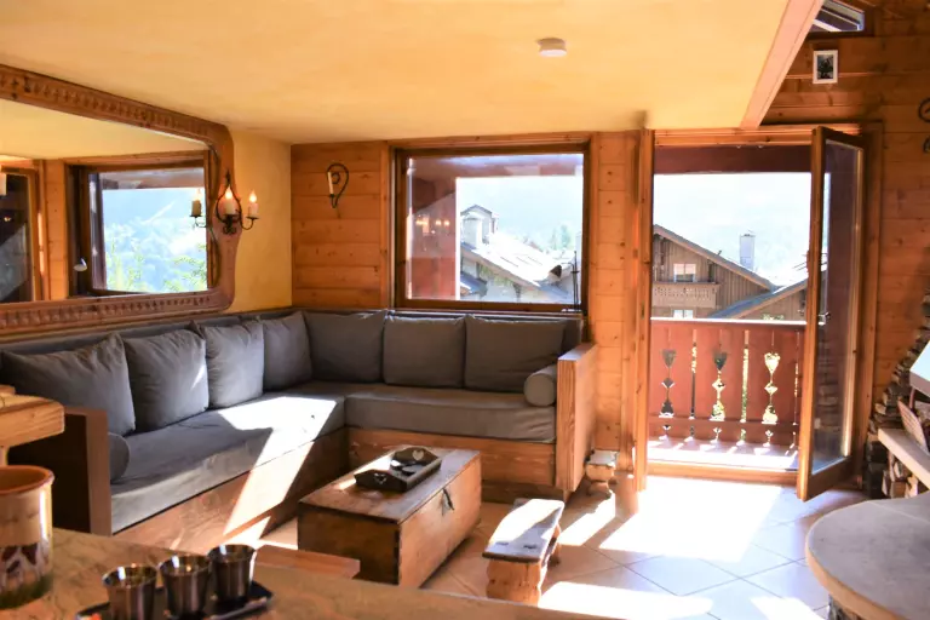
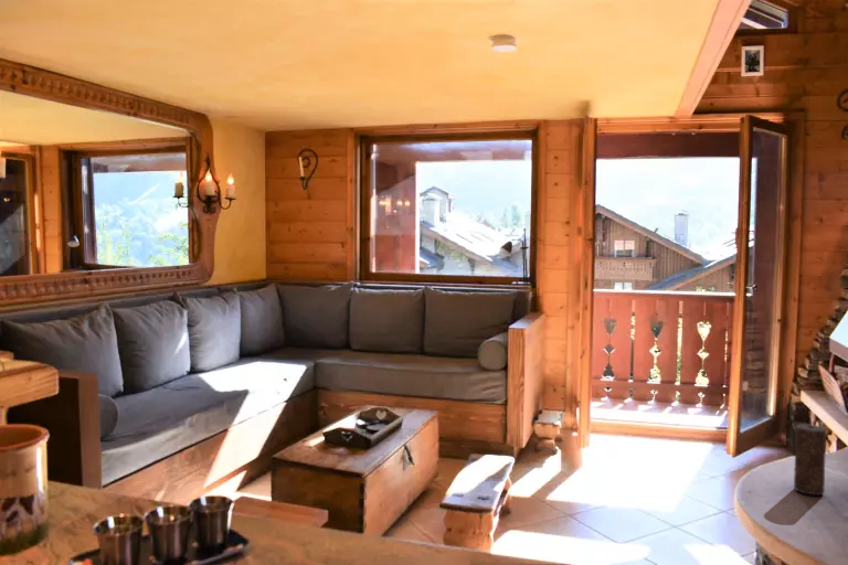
+ candle (809, 458)
